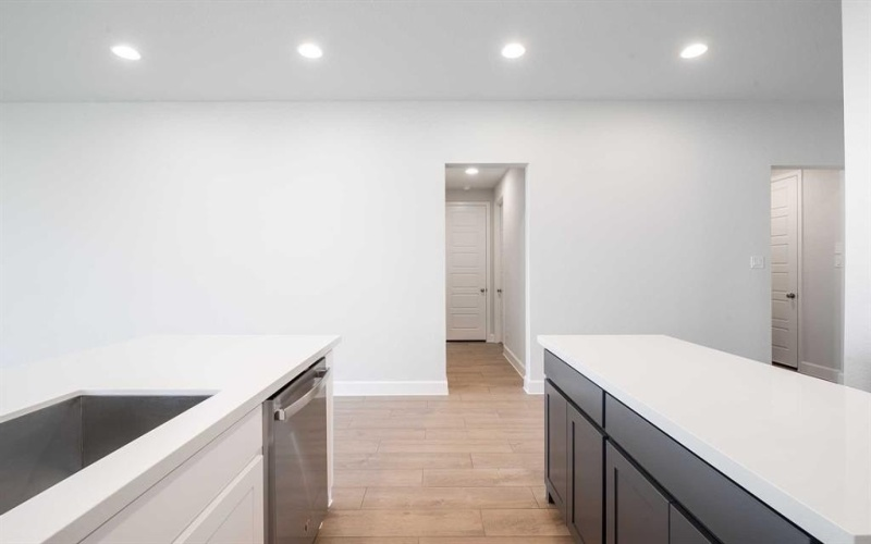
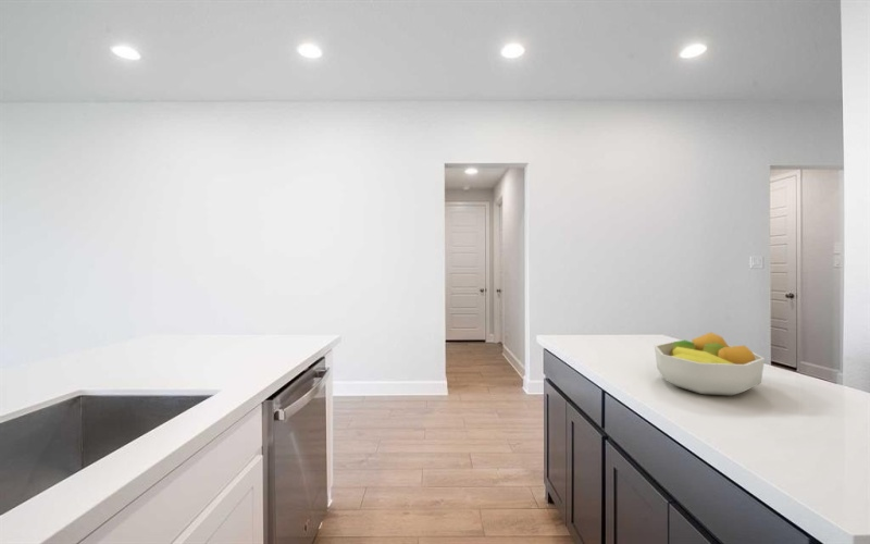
+ fruit bowl (705, 360)
